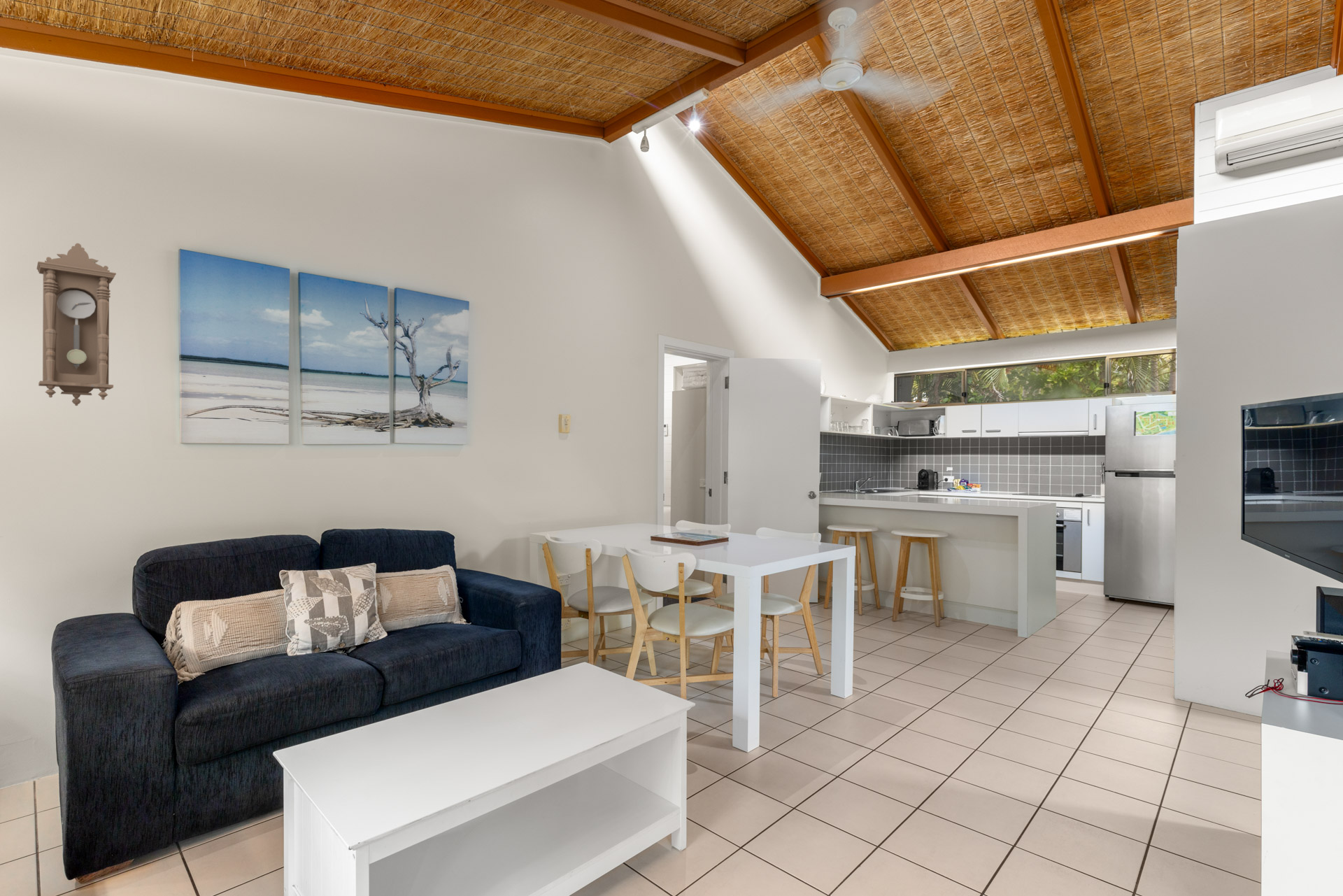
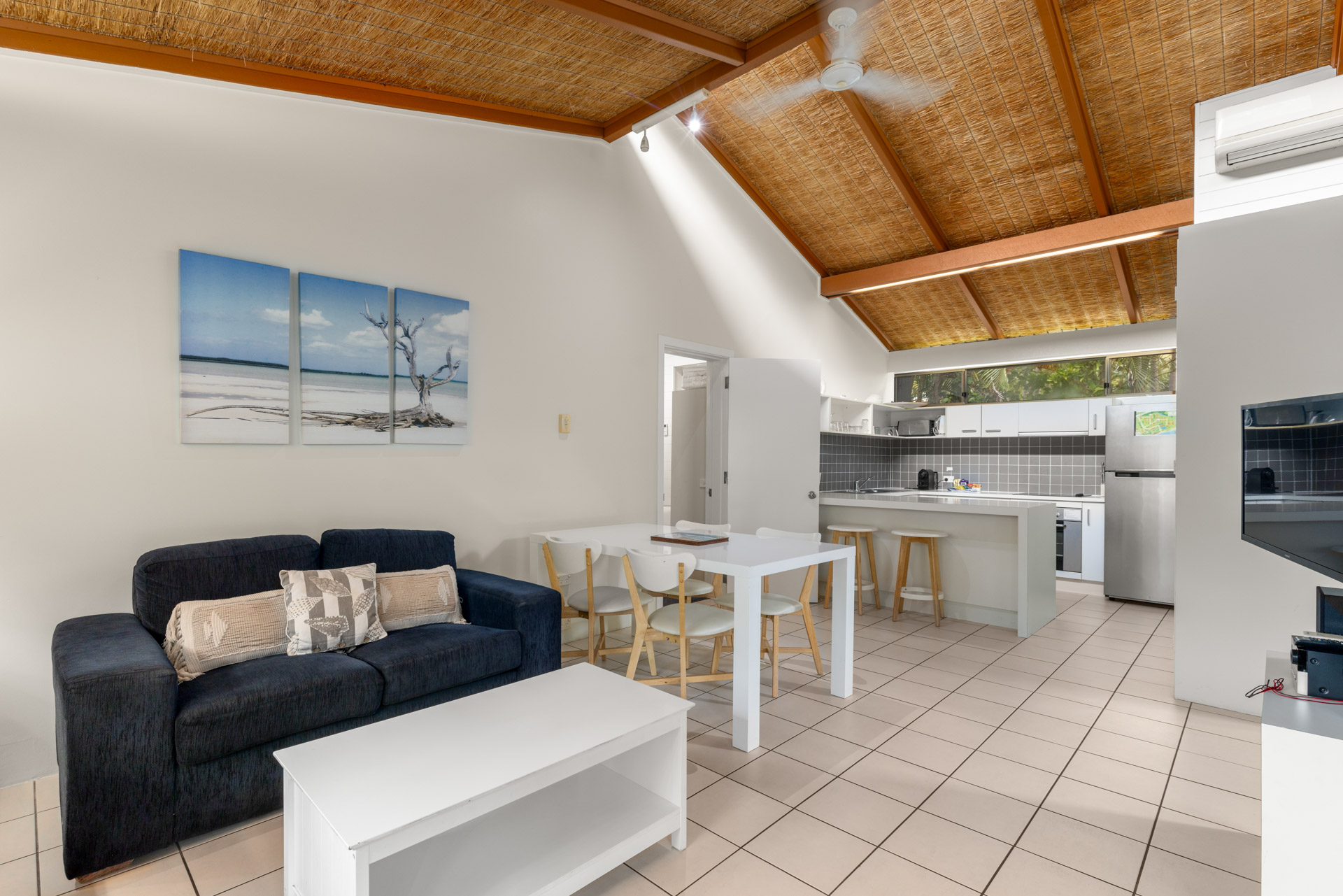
- pendulum clock (76, 326)
